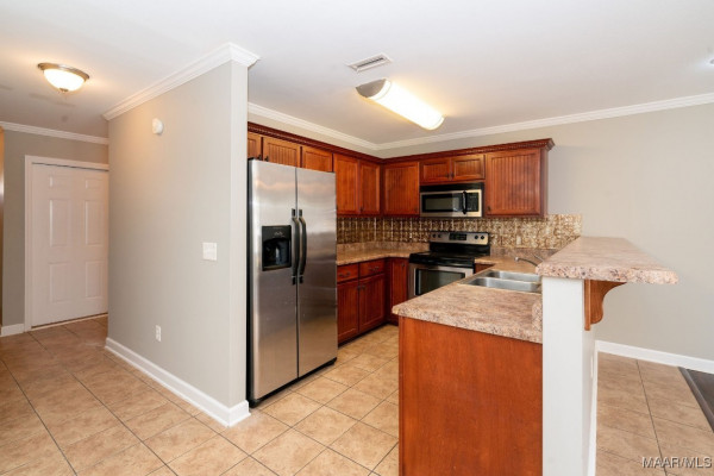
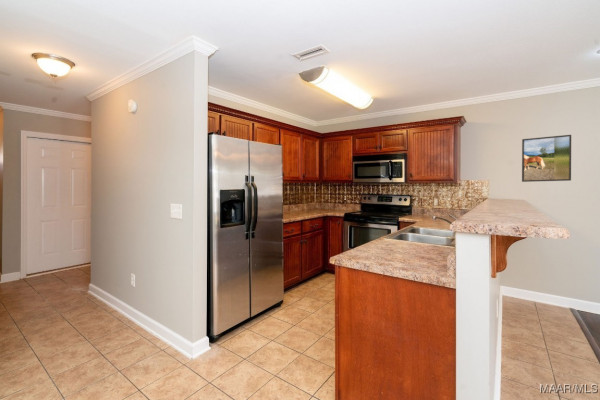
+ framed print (545, 159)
